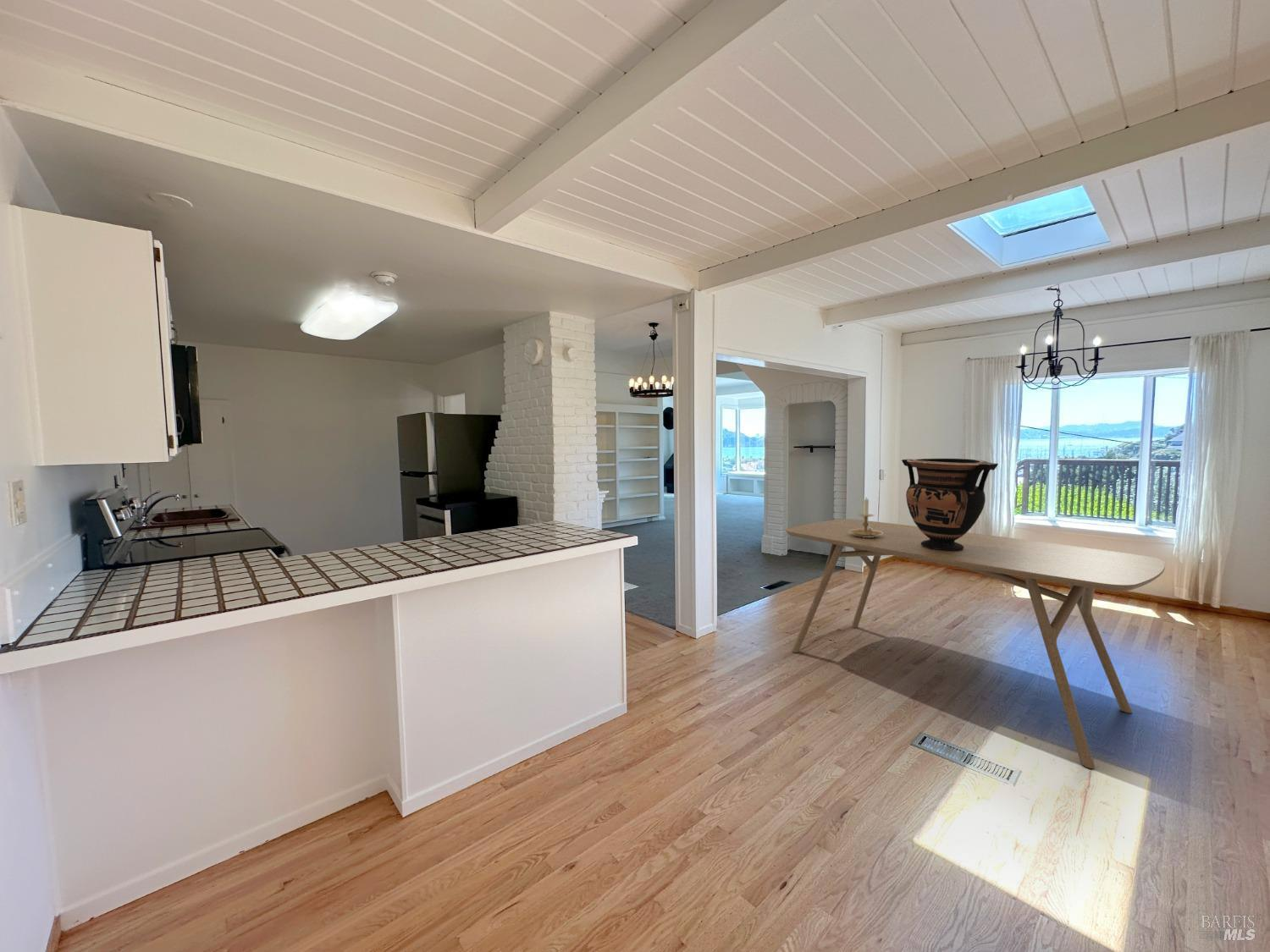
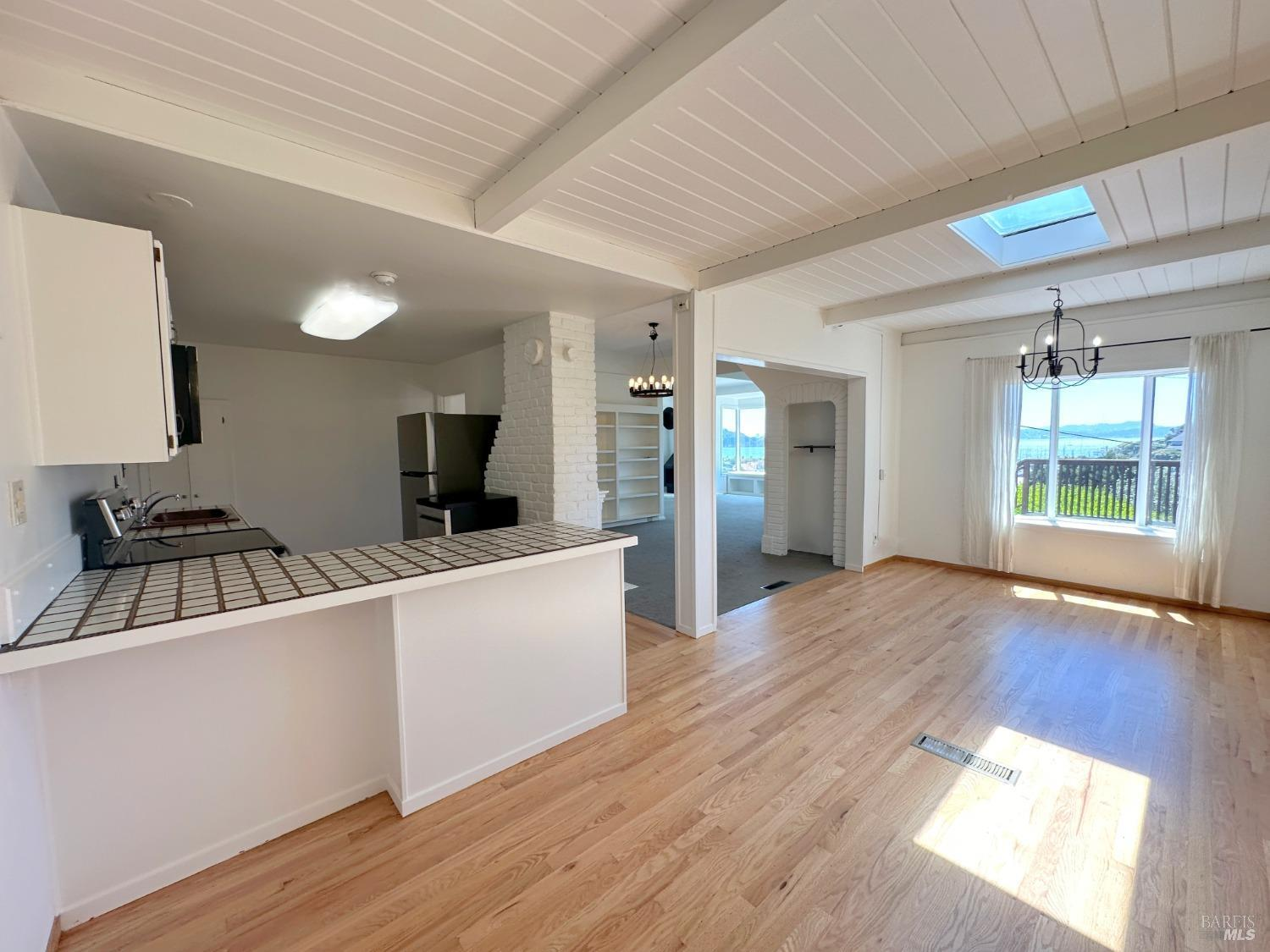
- candle holder (865, 516)
- dining table (949, 564)
- vase (945, 504)
